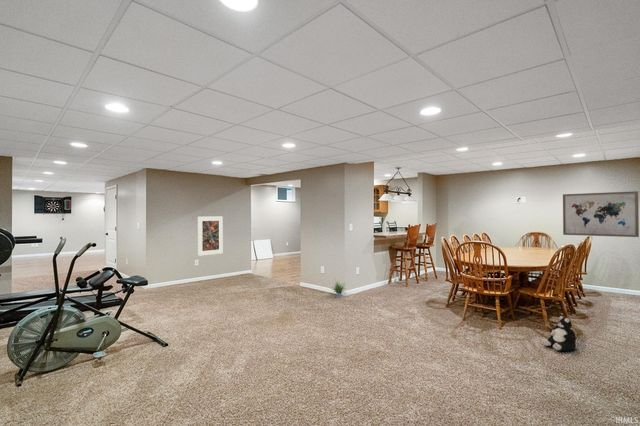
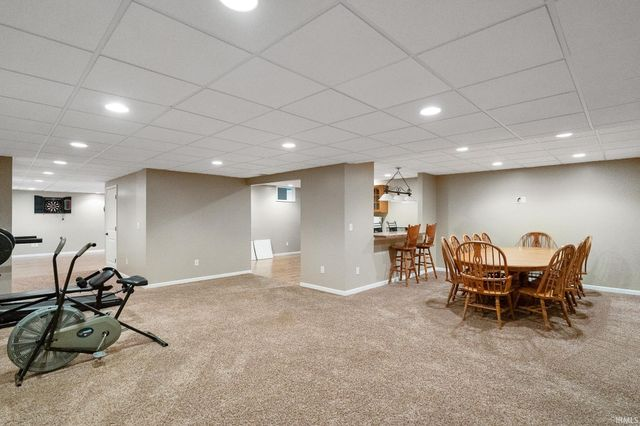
- wall art (598, 214)
- potted plant (339, 287)
- plush toy (560, 332)
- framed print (210, 235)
